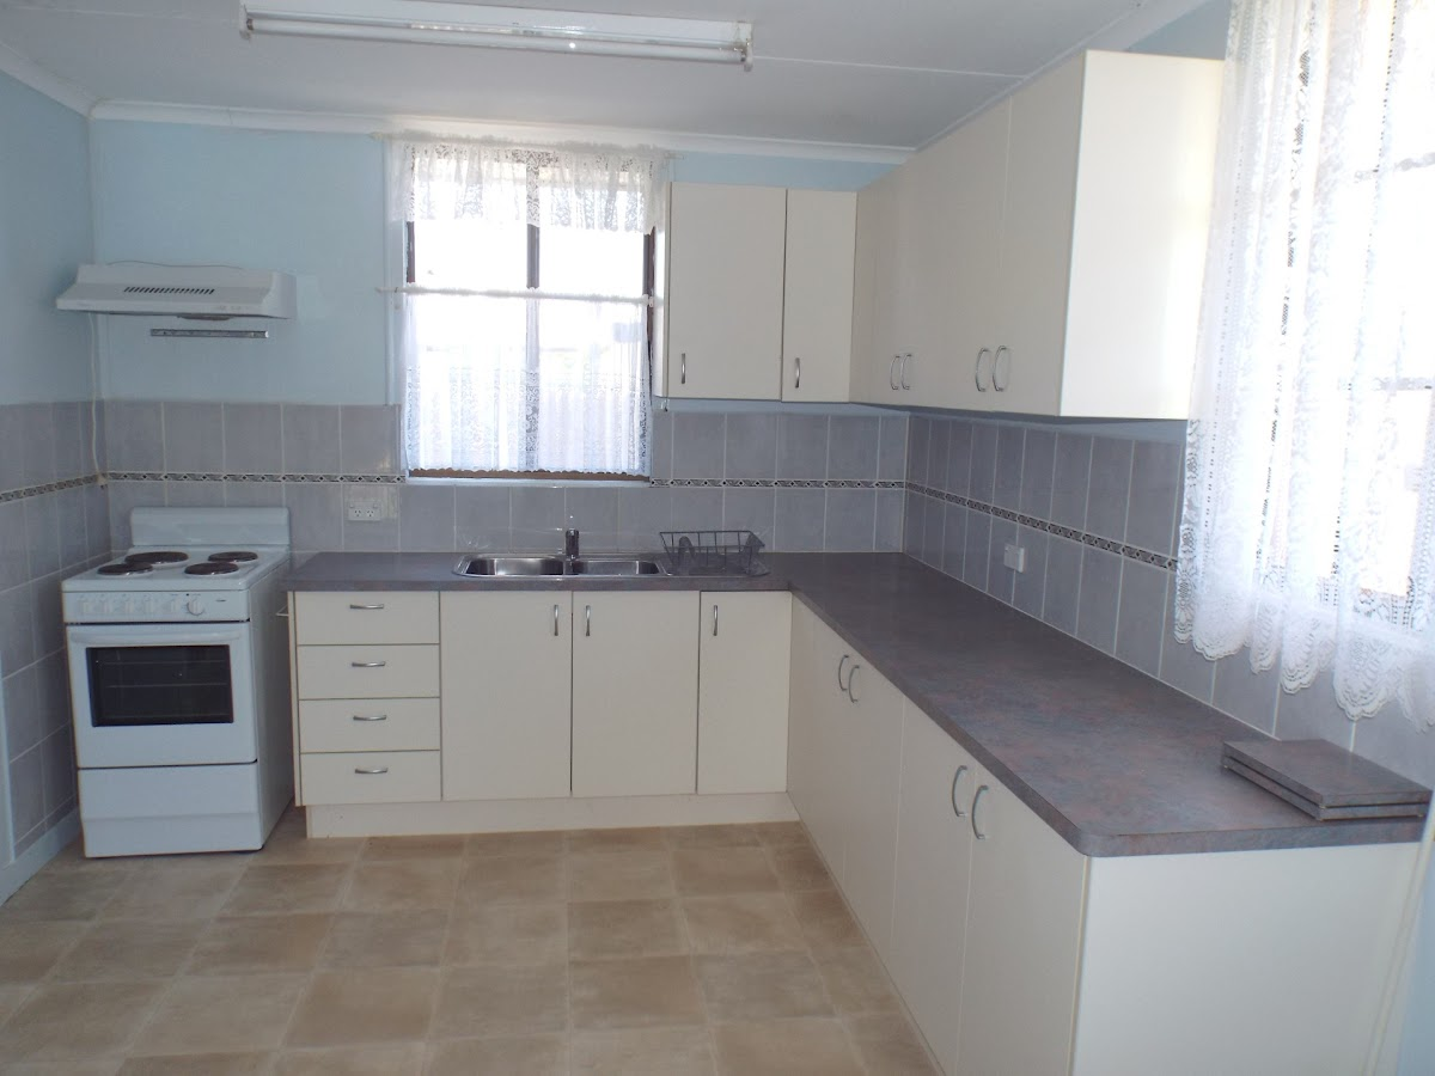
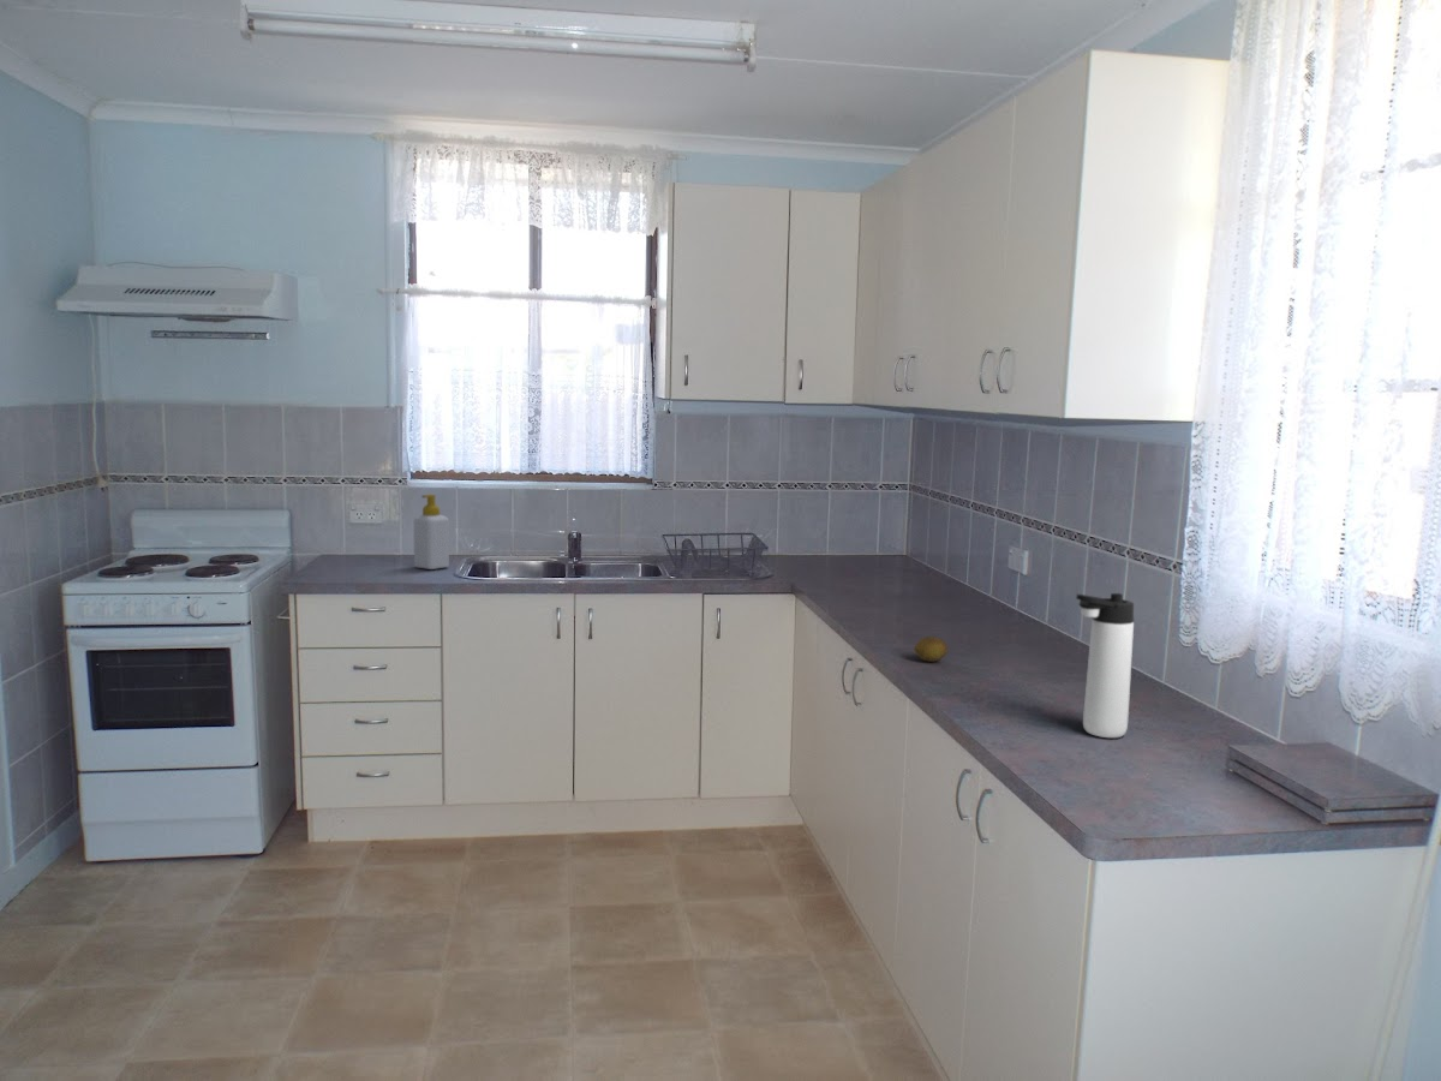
+ thermos bottle (1100, 664)
+ fruit (931, 649)
+ soap bottle (431, 531)
